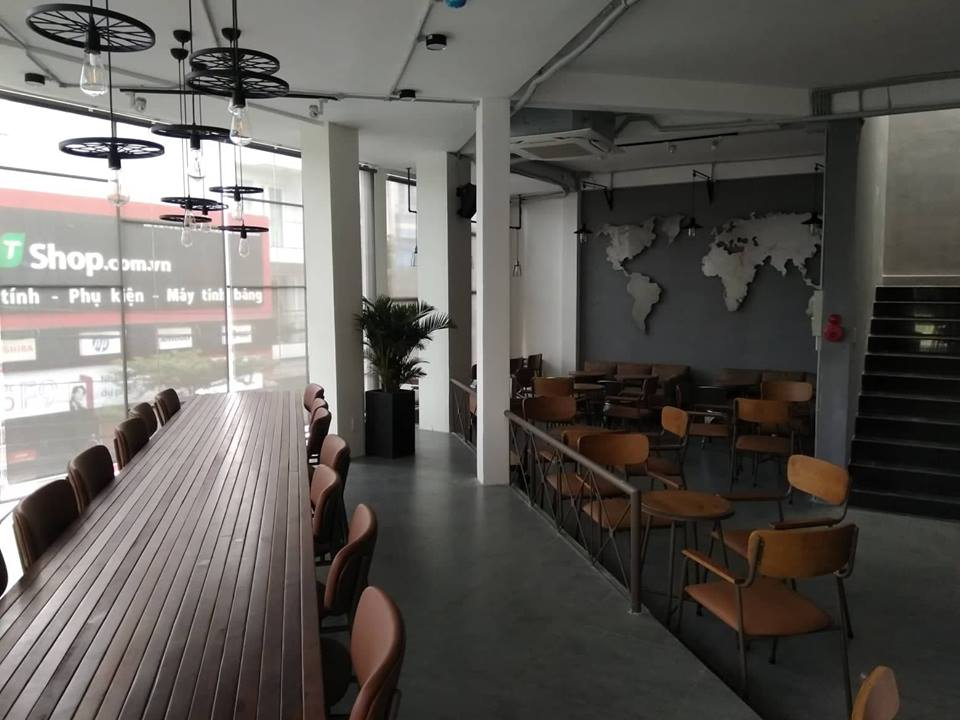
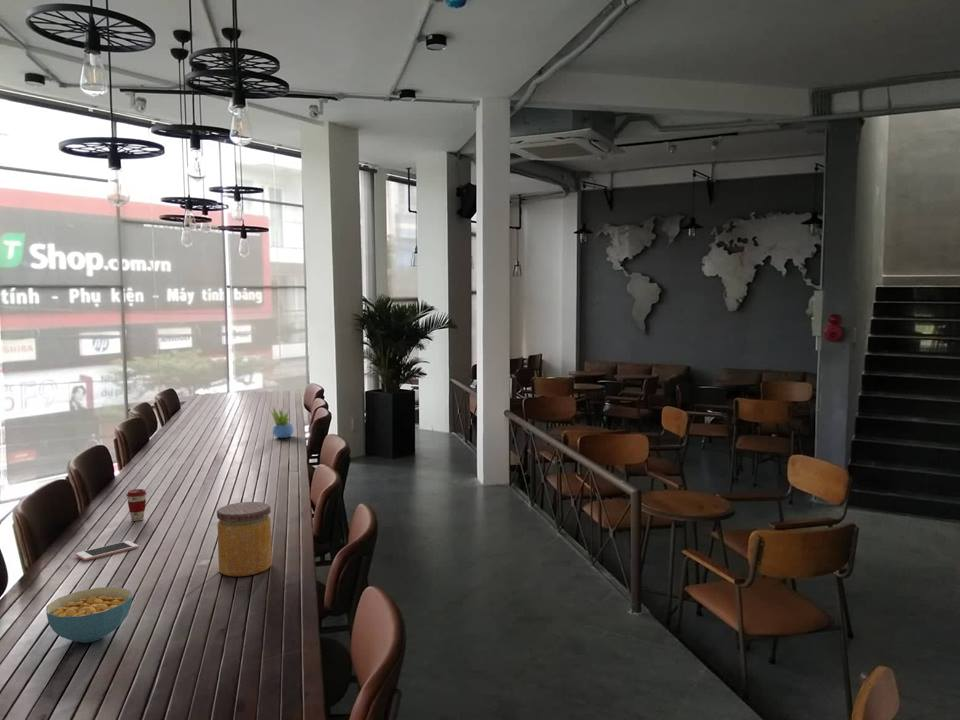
+ jar (244, 537)
+ cereal bowl (90, 619)
+ coffee cup (136, 505)
+ cell phone (107, 550)
+ succulent plant (282, 421)
